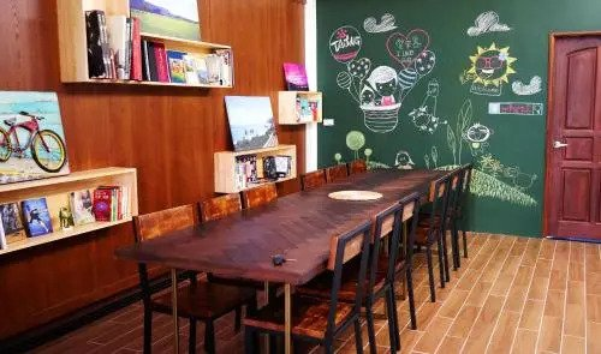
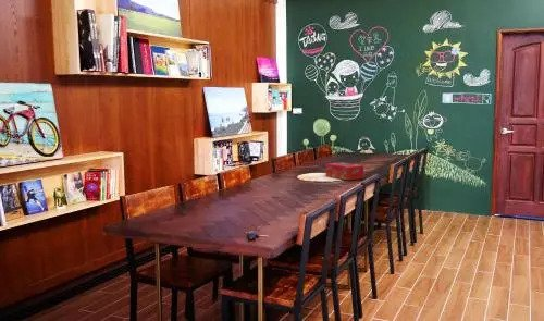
+ tissue box (344, 171)
